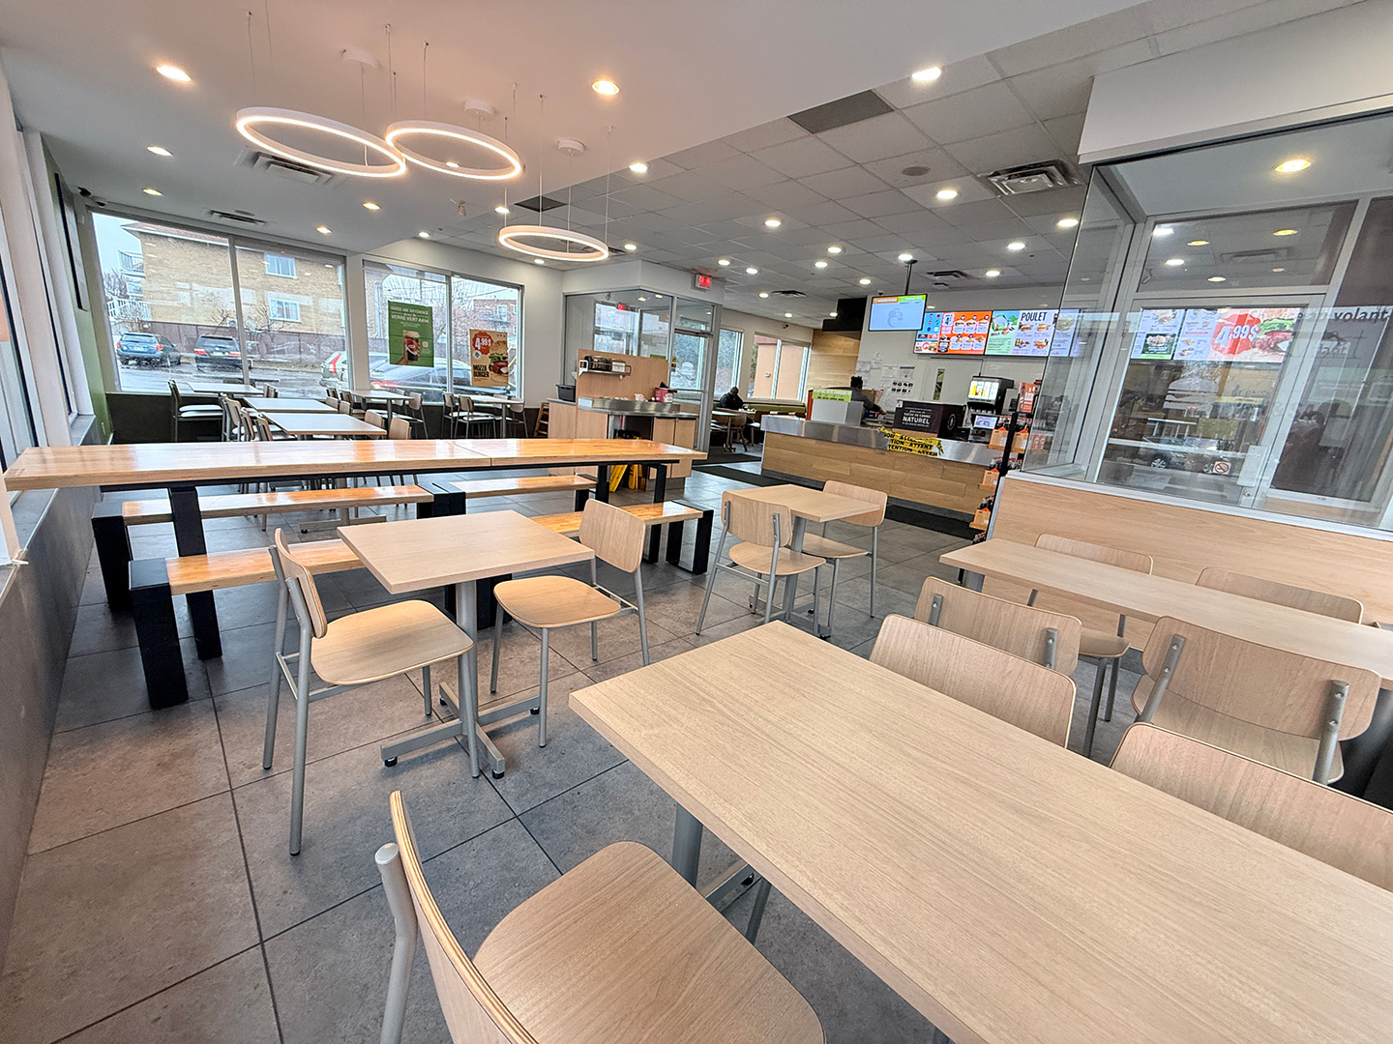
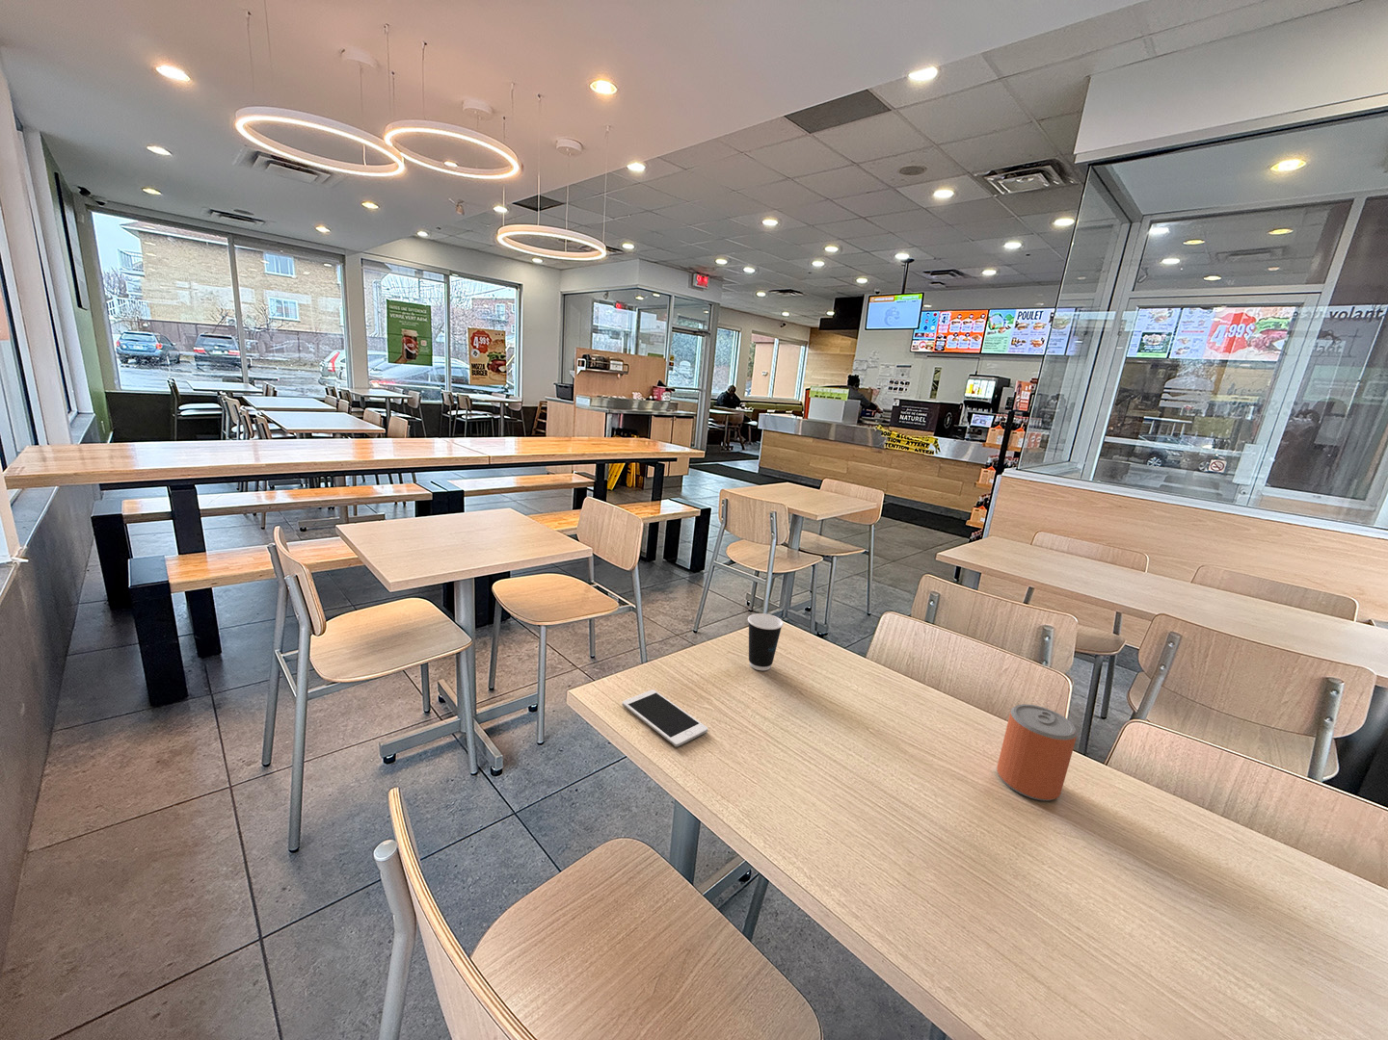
+ beverage can (1035, 751)
+ cell phone (663, 716)
+ dixie cup (763, 642)
